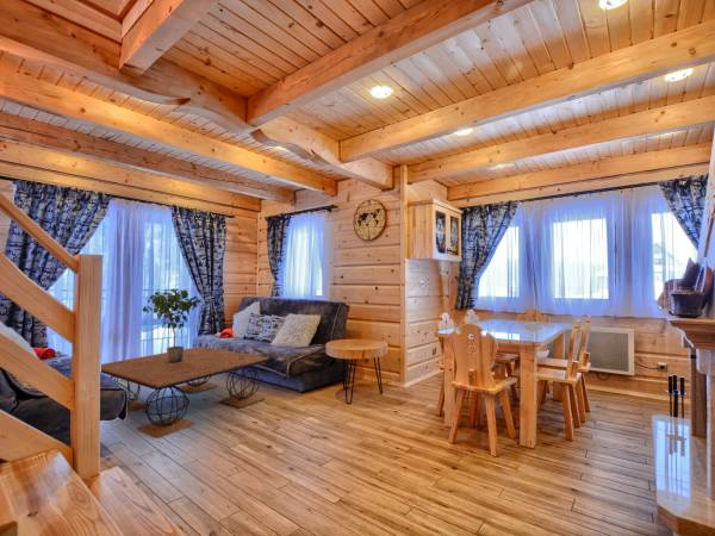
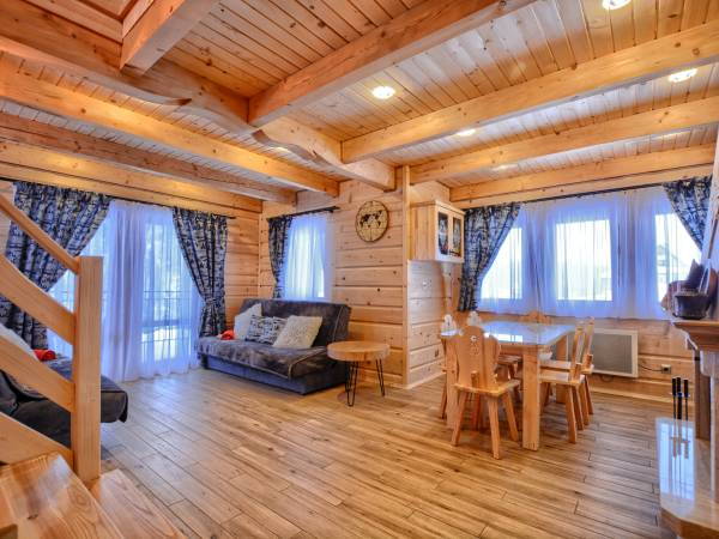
- potted plant (172, 324)
- coffee table (184, 382)
